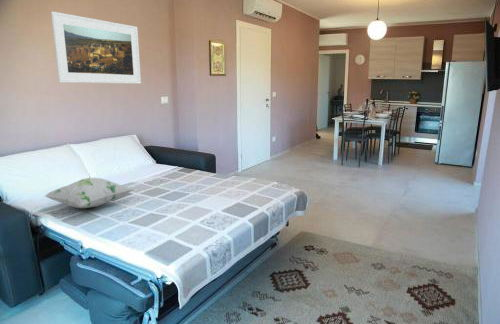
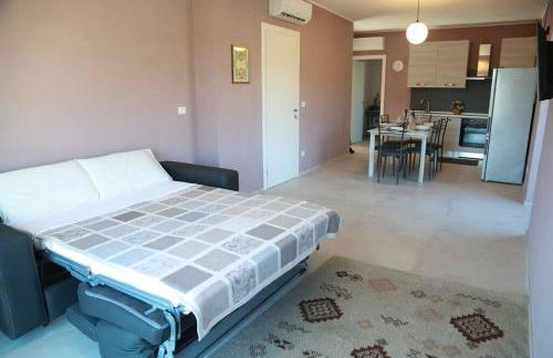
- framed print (101, 52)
- decorative pillow (90, 192)
